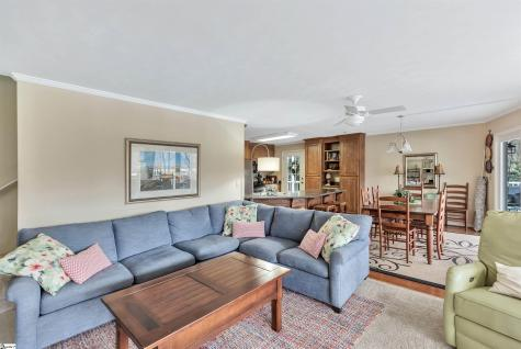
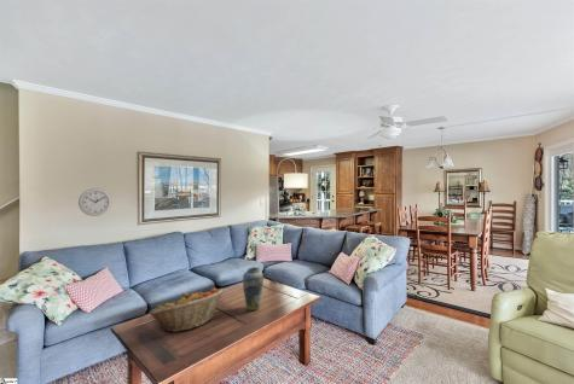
+ wall clock (95, 202)
+ vase (253, 287)
+ fruit basket (189, 306)
